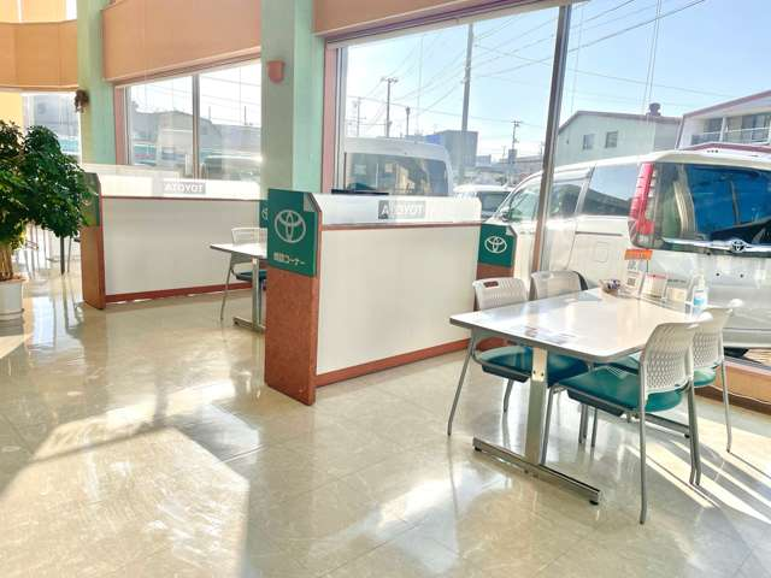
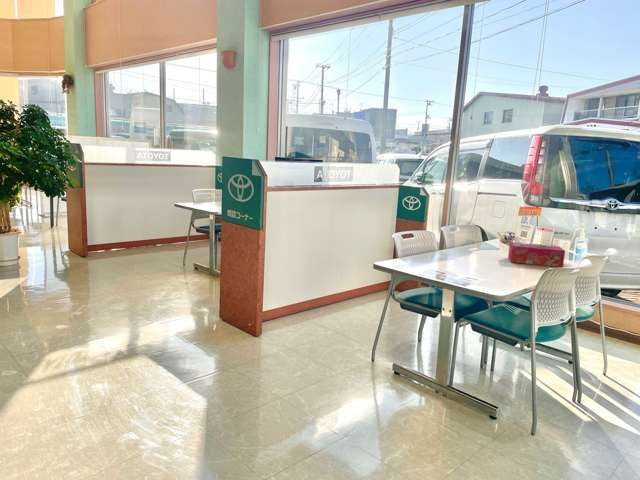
+ tissue box (535, 254)
